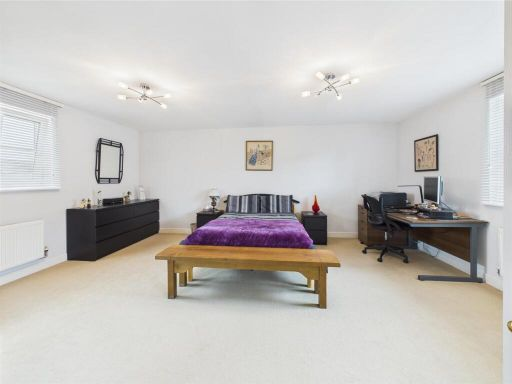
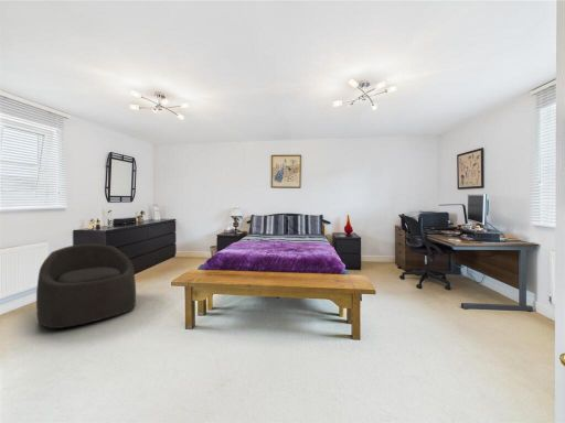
+ armchair (89, 279)
